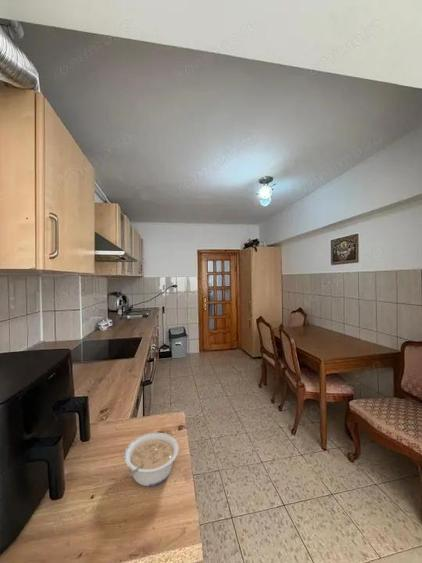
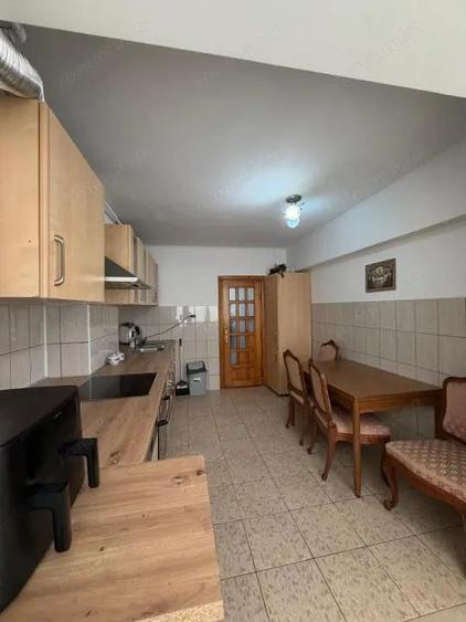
- legume (152, 459)
